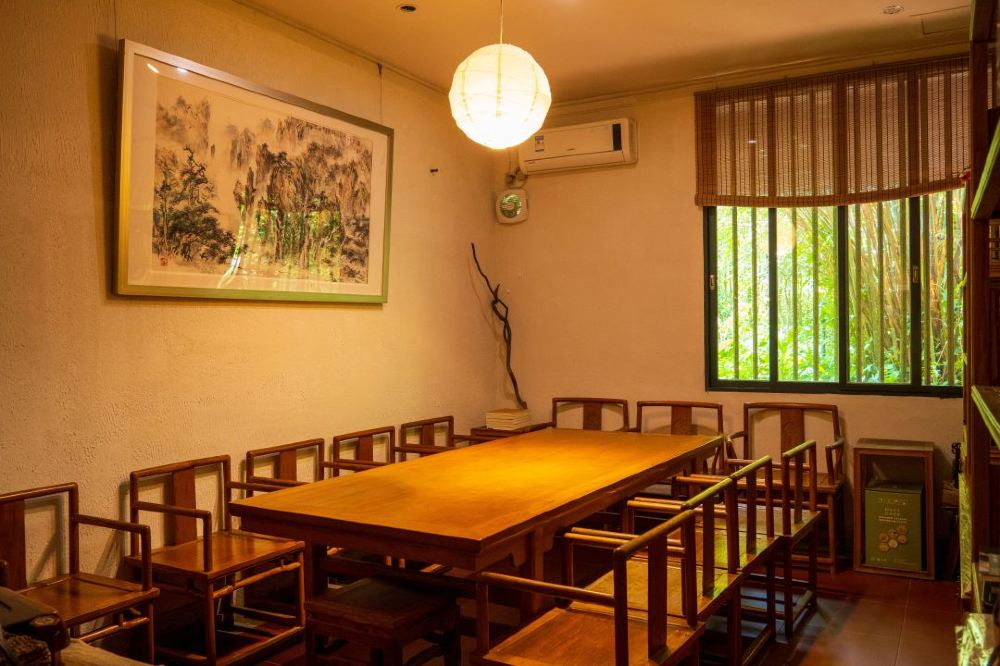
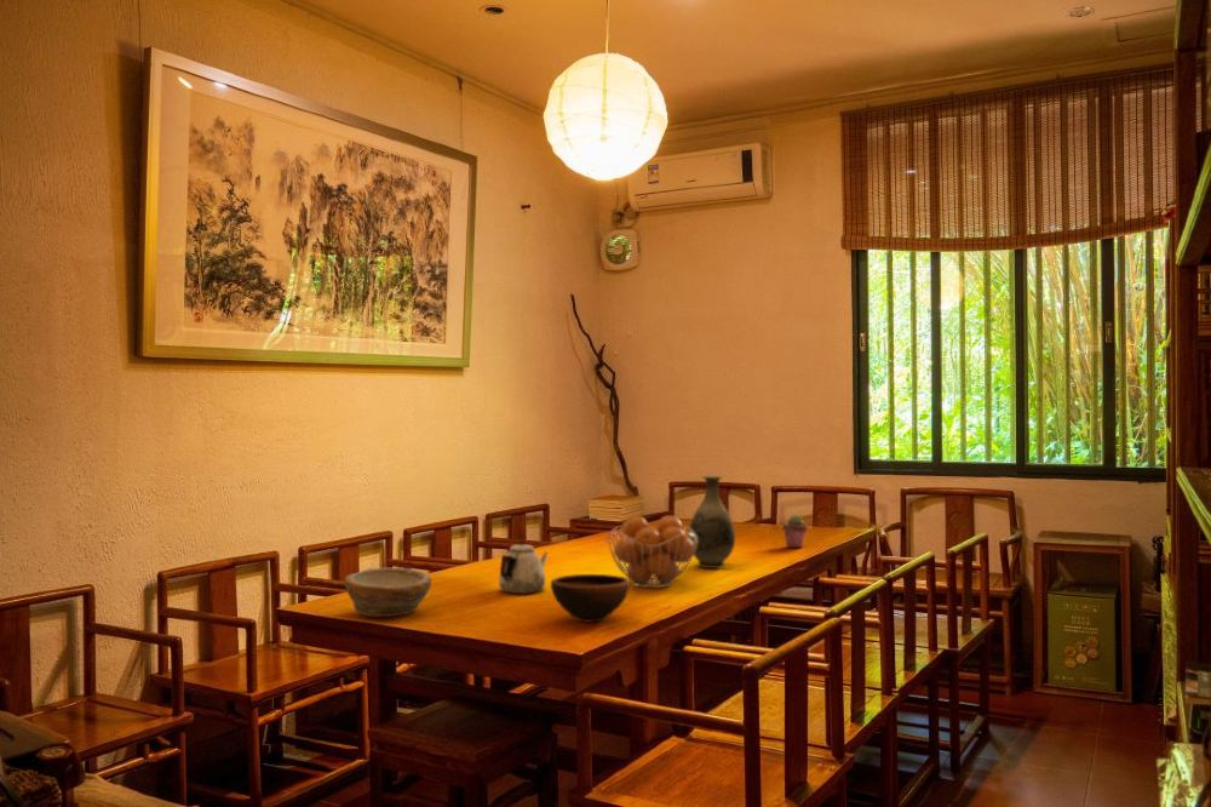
+ potted succulent (794, 531)
+ fruit basket (652, 549)
+ bowl (388, 593)
+ teapot (524, 565)
+ bowl (590, 600)
+ vase (711, 521)
